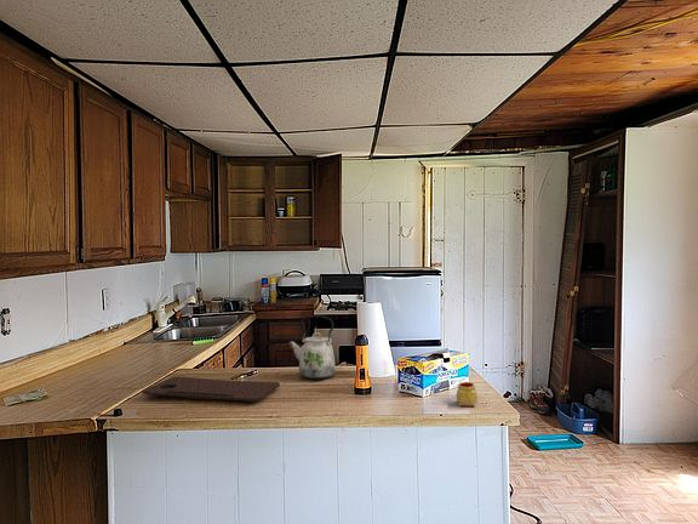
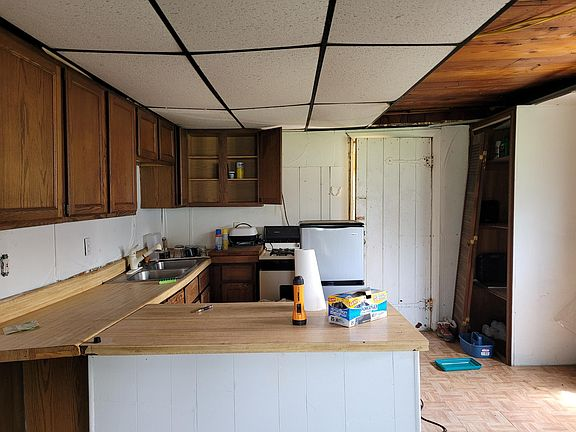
- mug (467, 392)
- cutting board (212, 389)
- kettle (310, 346)
